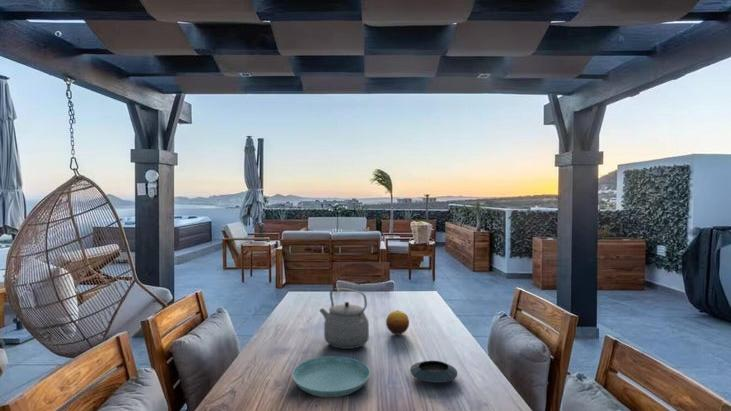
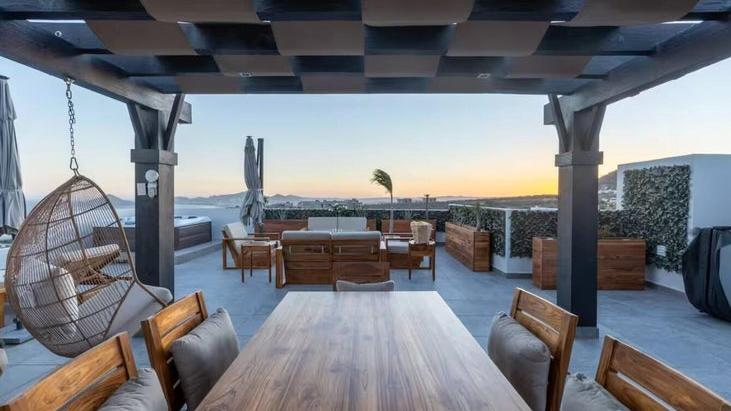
- tea kettle (341, 315)
- saucer (331, 376)
- fruit (397, 322)
- saucer (433, 369)
